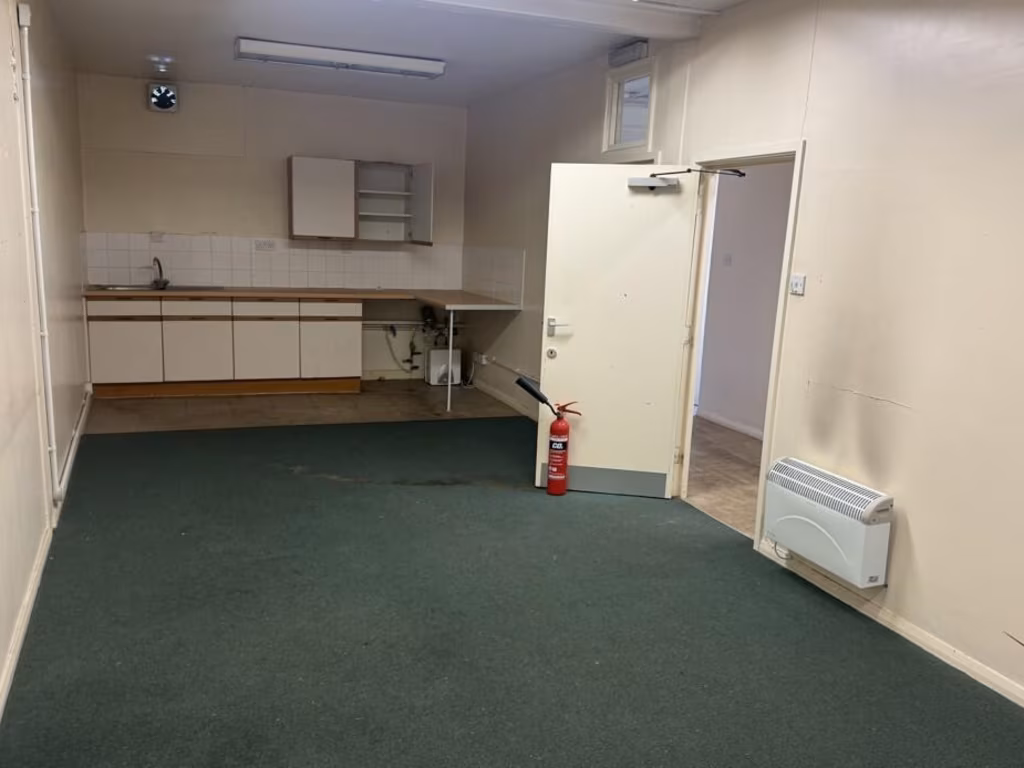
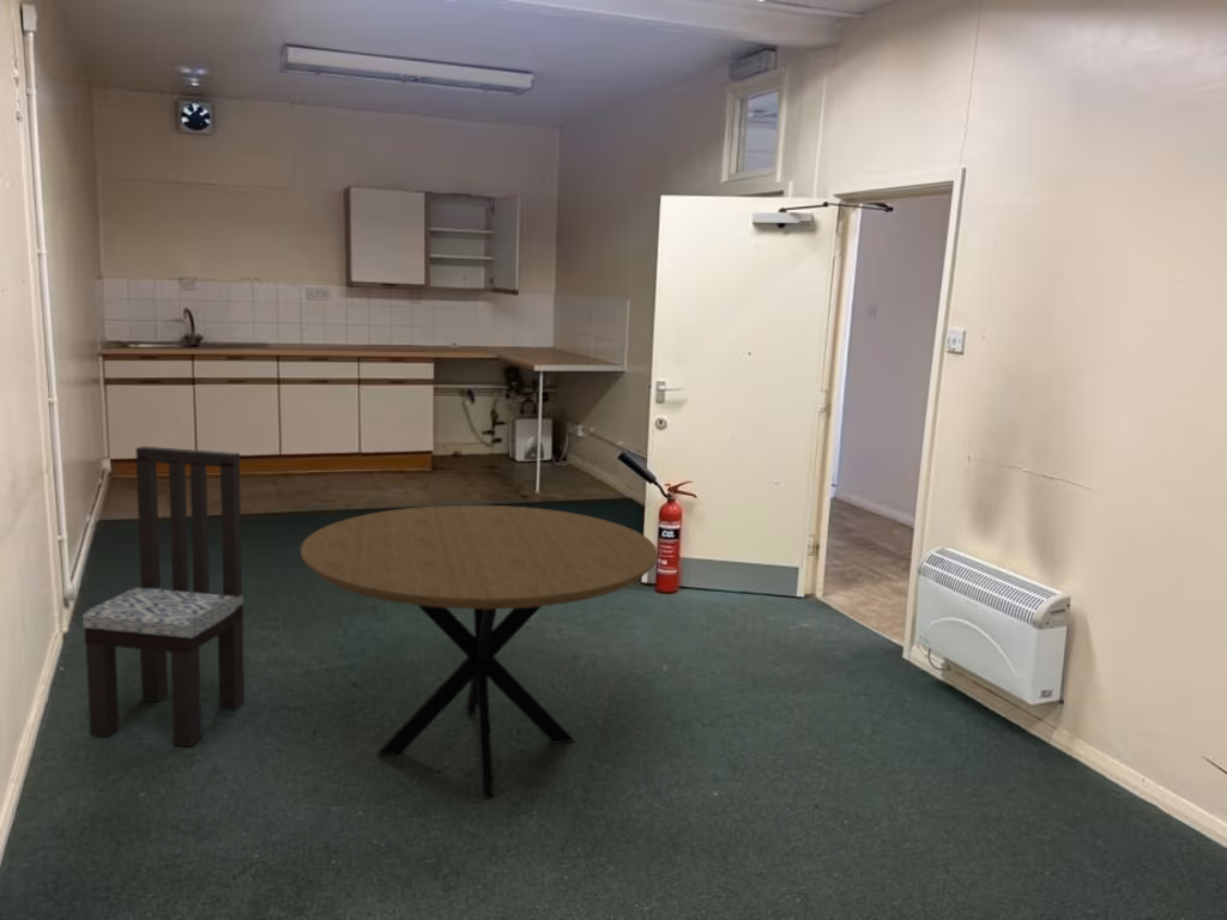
+ dining table (480, 647)
+ dining chair (165, 591)
